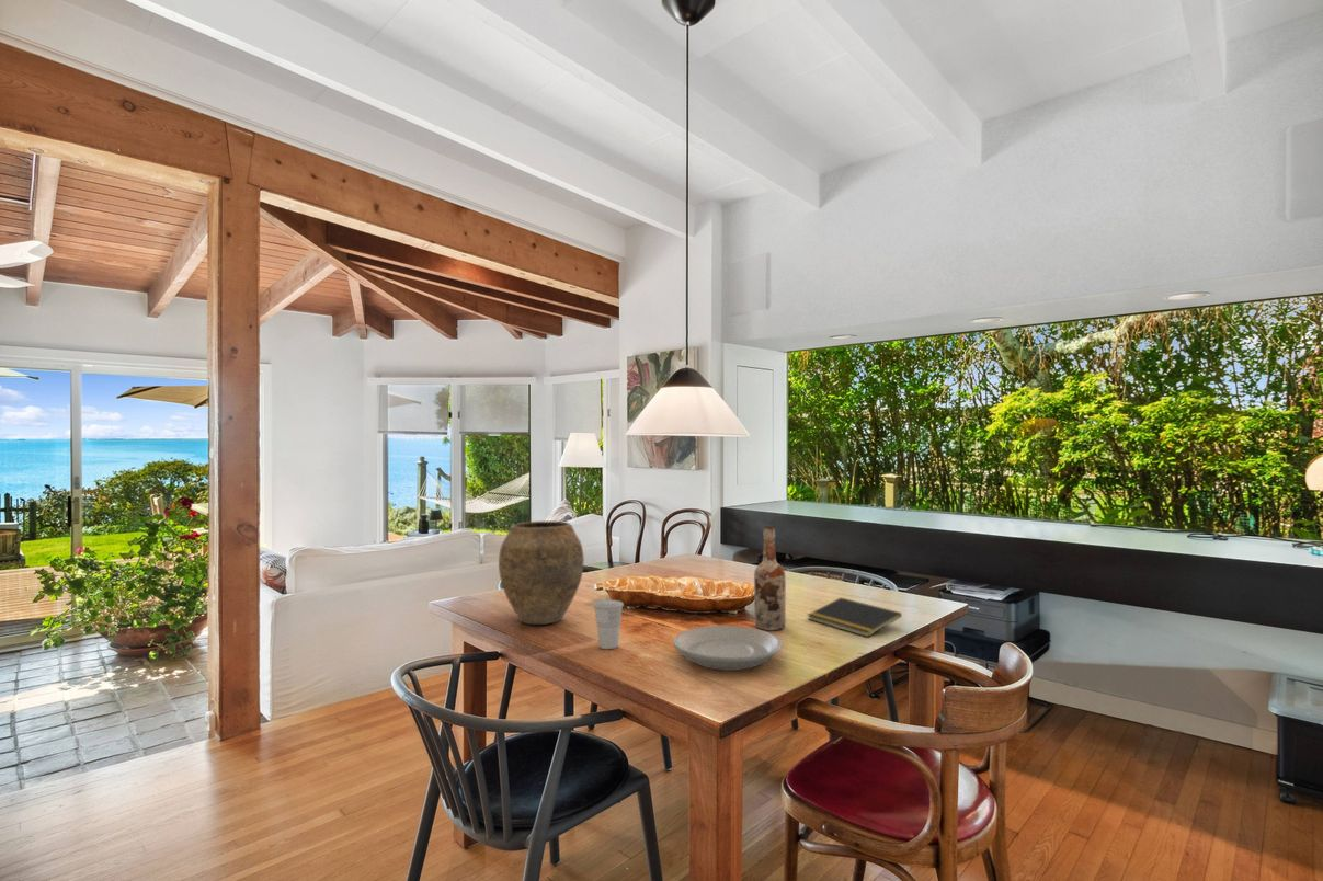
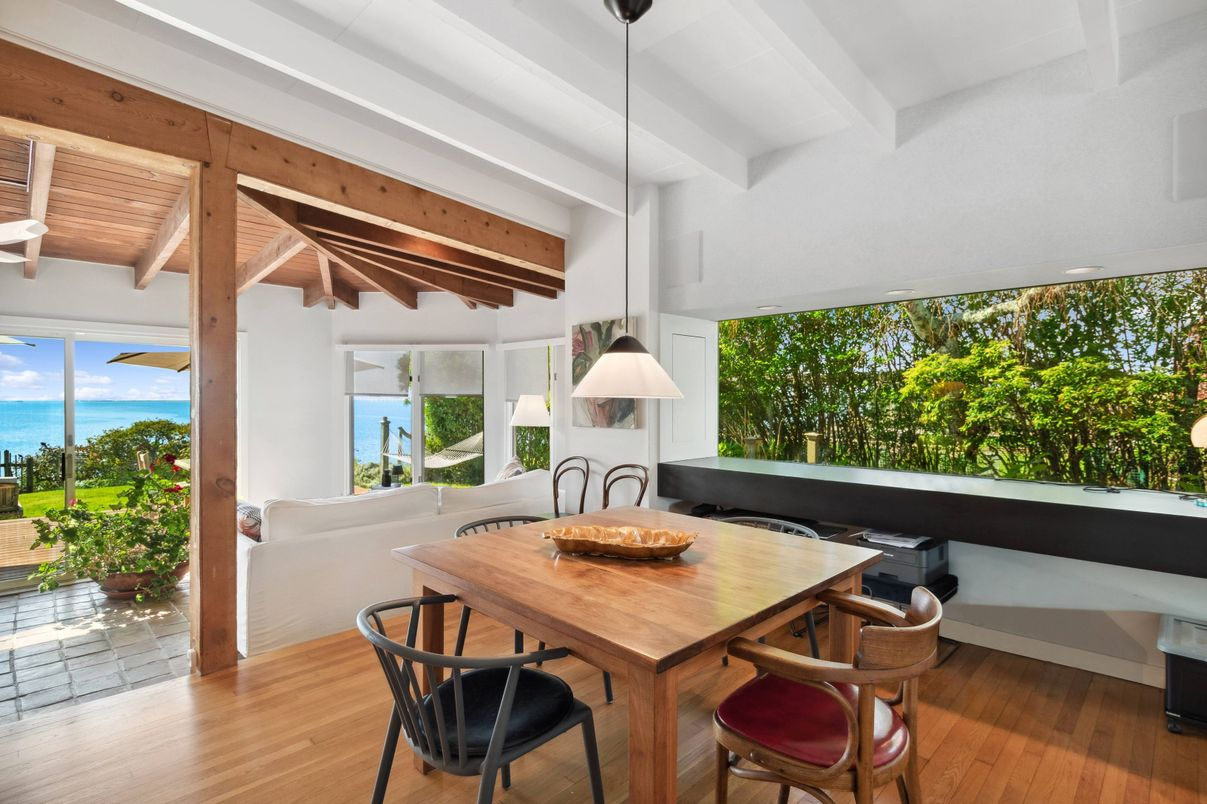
- wine bottle (769, 576)
- vase (541, 571)
- notepad (853, 616)
- plate (727, 649)
- cup (608, 623)
